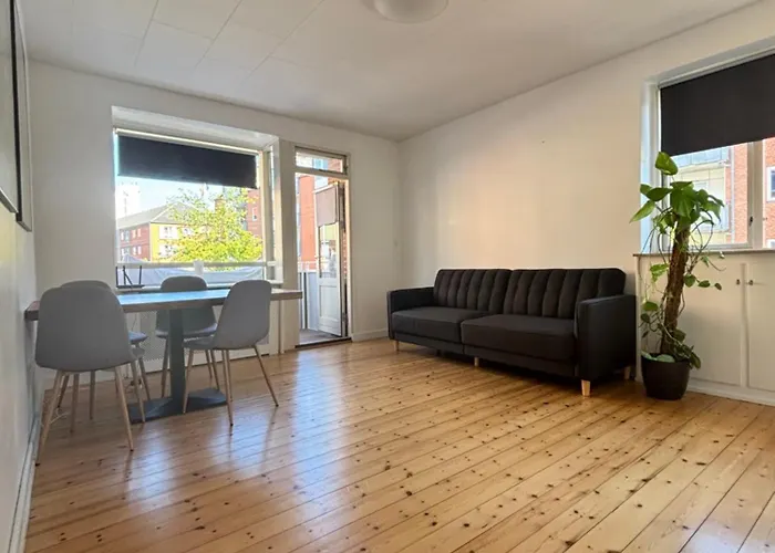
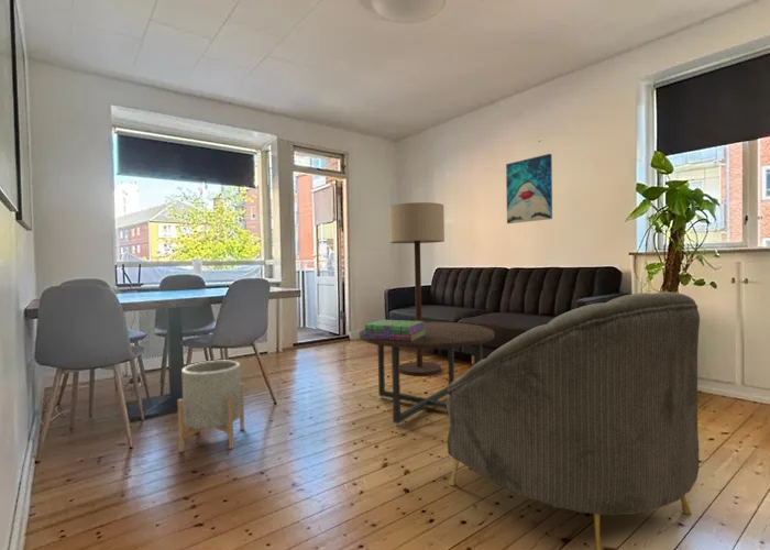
+ coffee table (426, 348)
+ wall art (528, 190)
+ floor lamp (418, 288)
+ stack of books (395, 329)
+ planter (212, 403)
+ armchair (569, 391)
